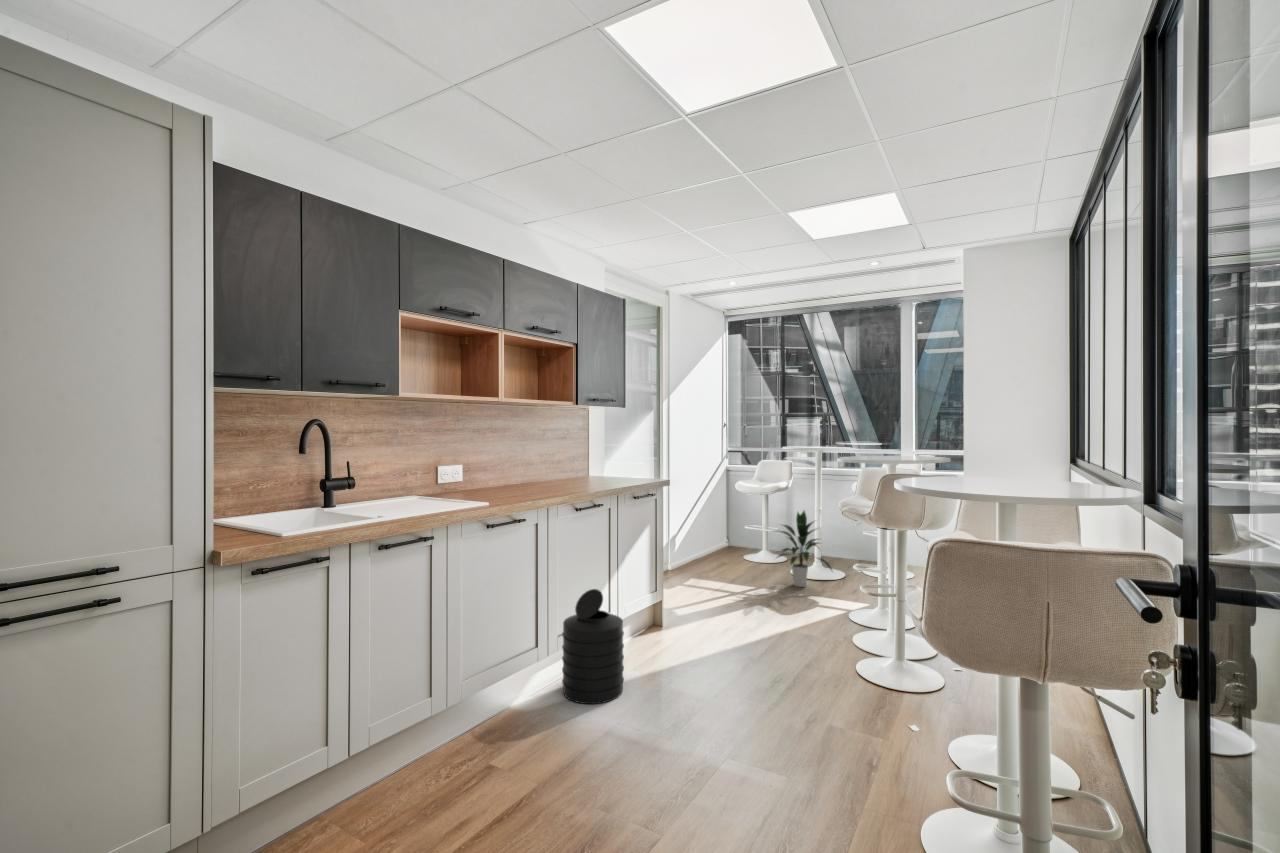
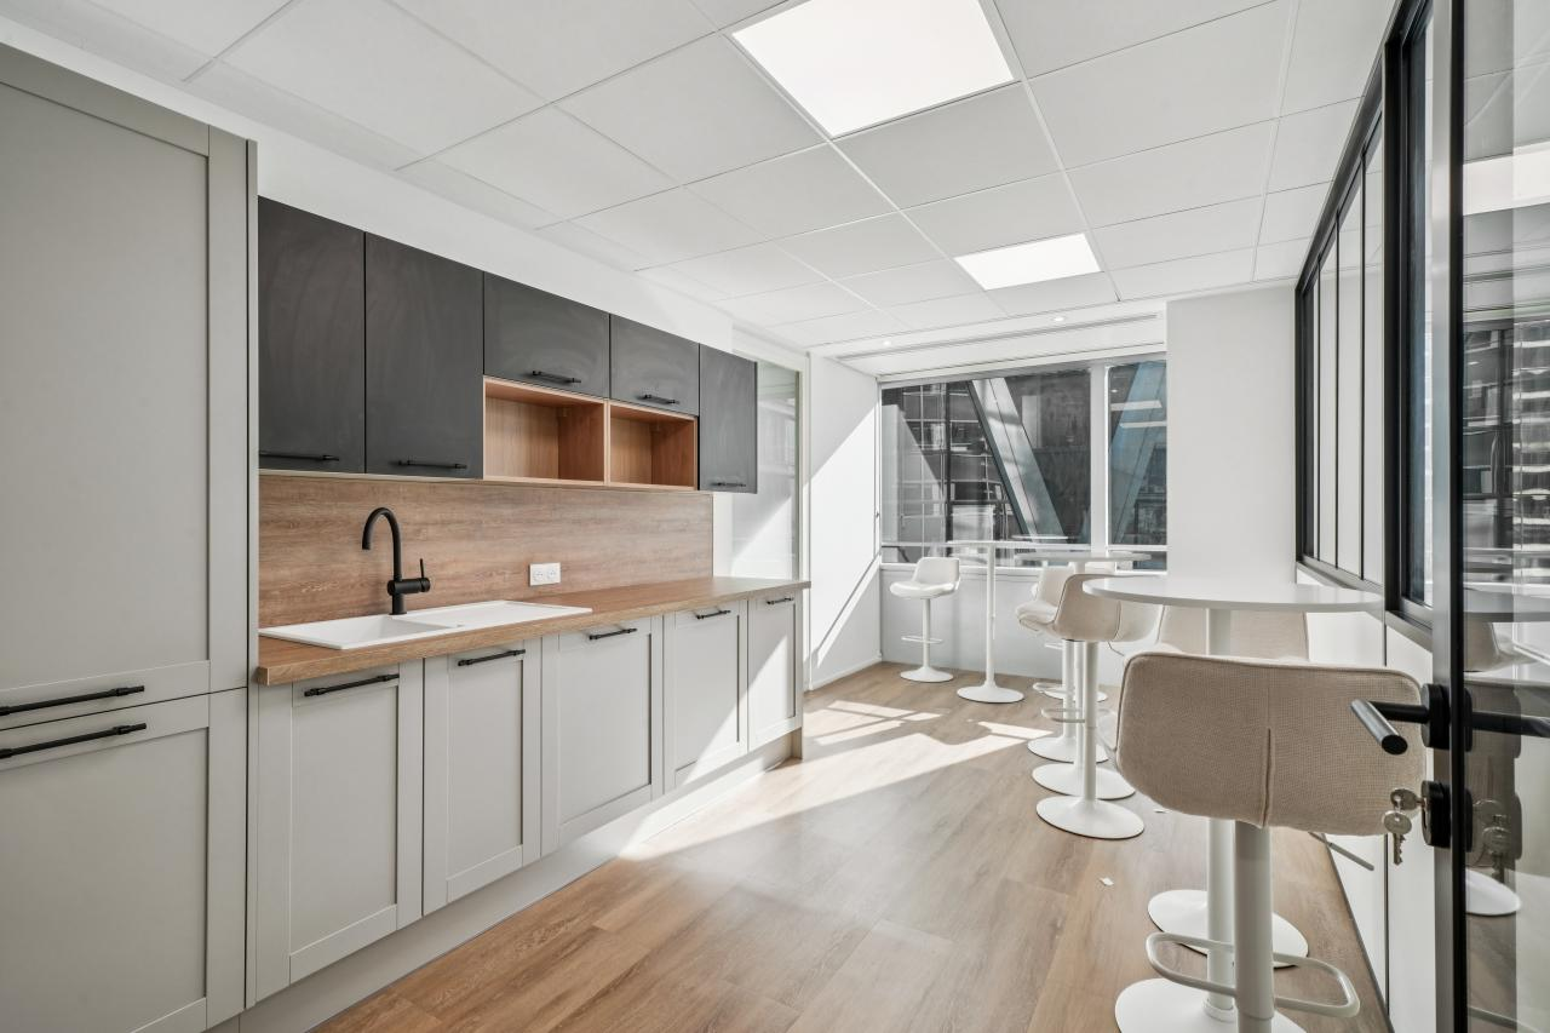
- indoor plant (802, 549)
- trash can (593, 640)
